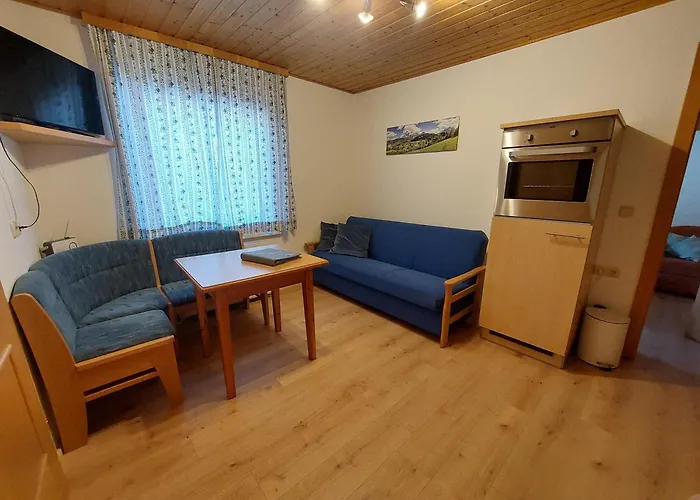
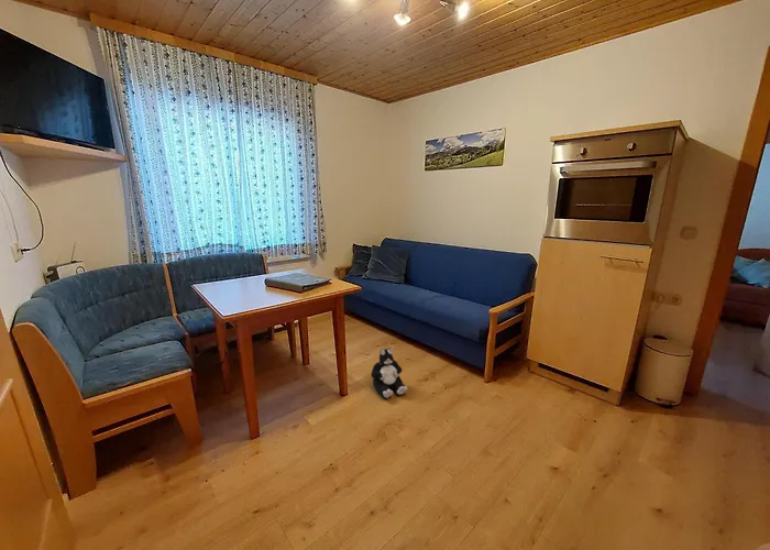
+ plush toy (387, 370)
